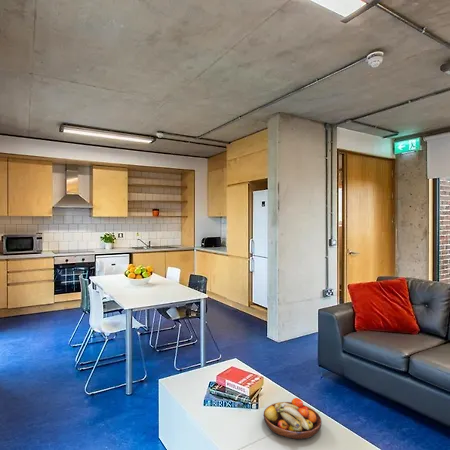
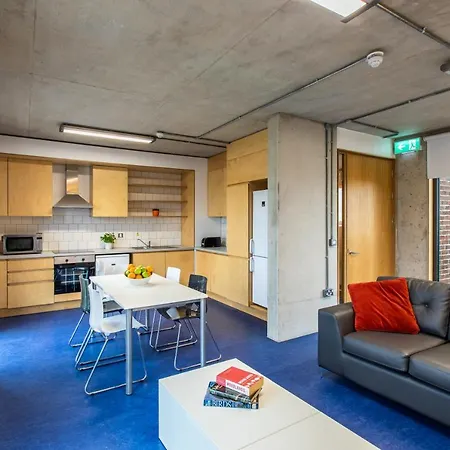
- fruit bowl (292, 414)
